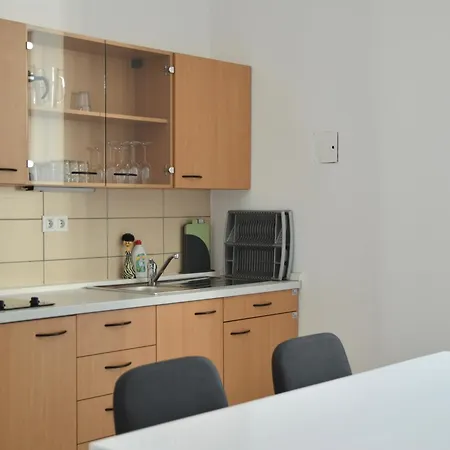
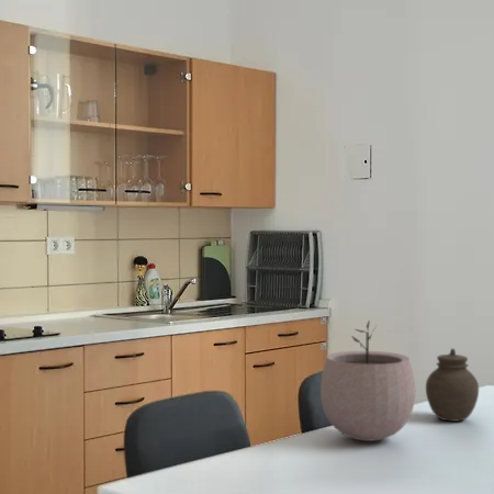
+ plant pot (367, 379)
+ jar (451, 383)
